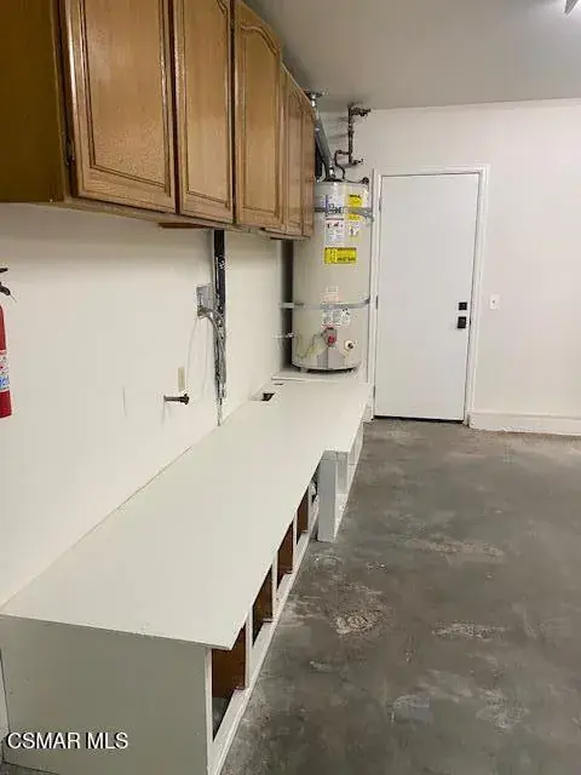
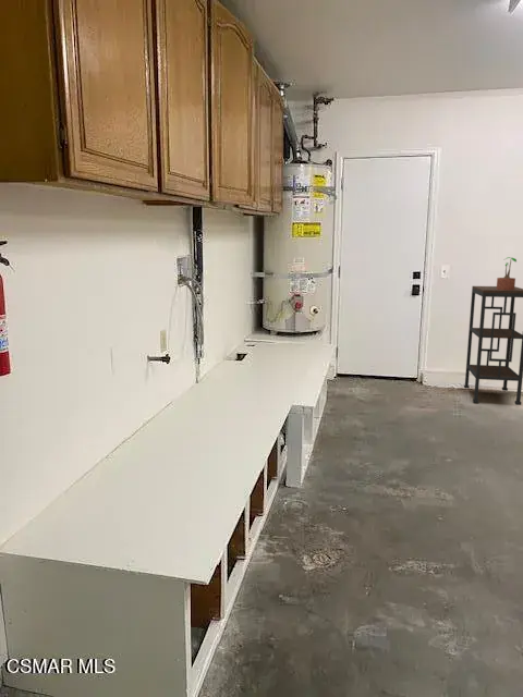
+ shelving unit (497, 344)
+ potted plant (508, 272)
